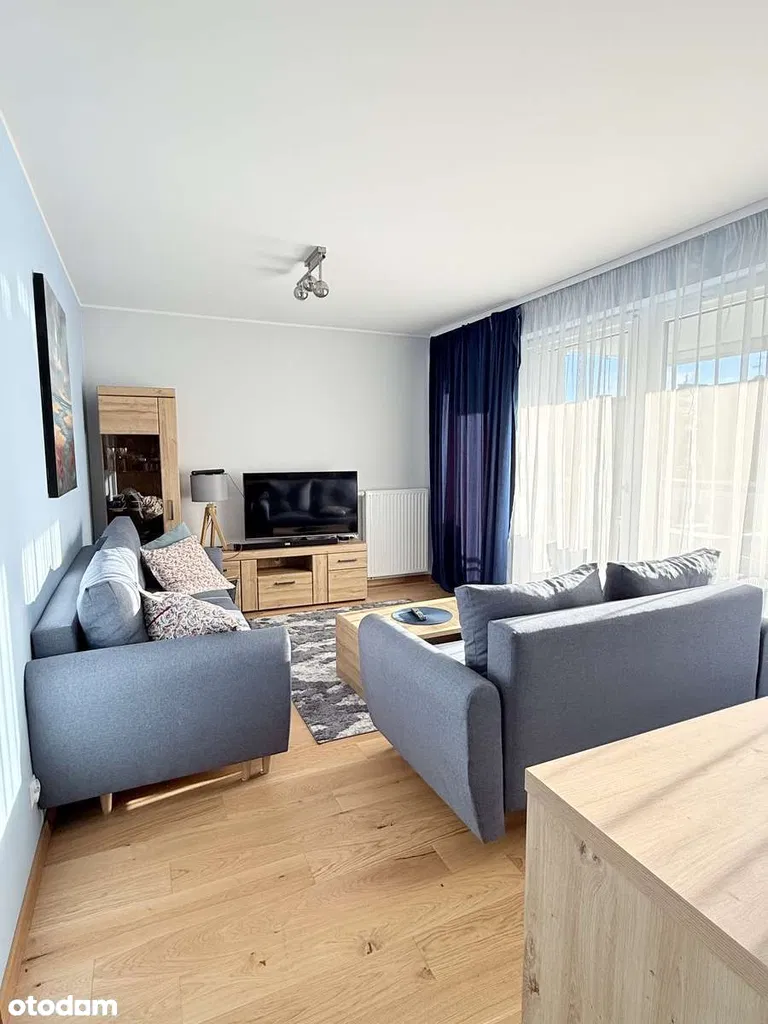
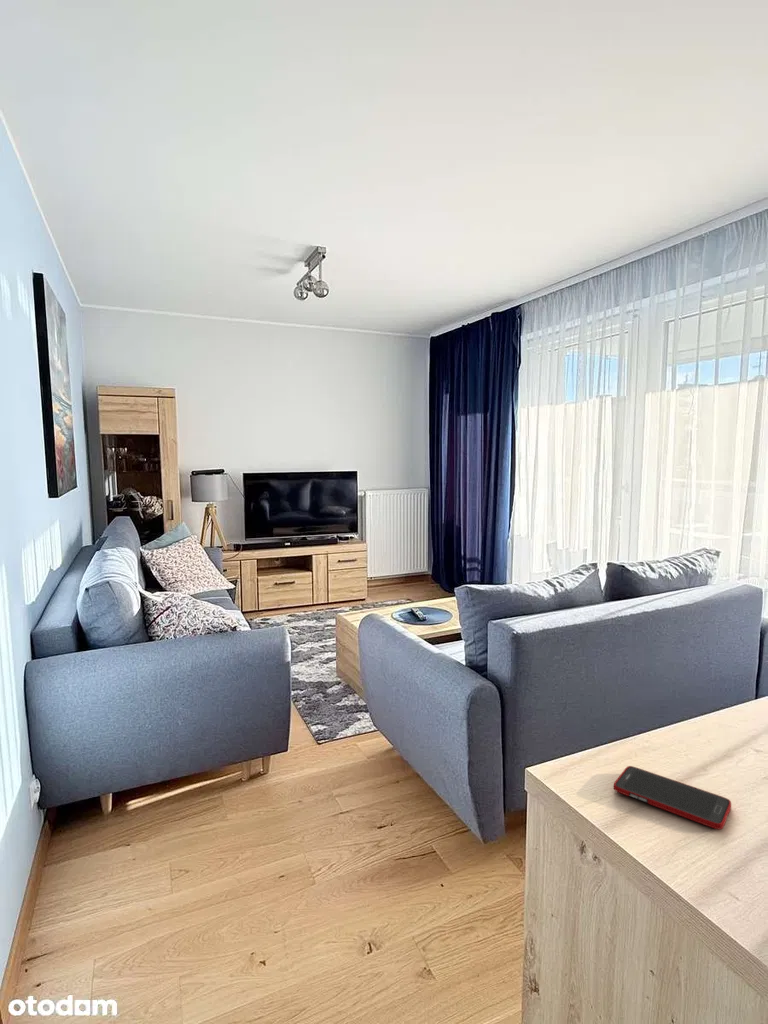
+ cell phone (670, 795)
